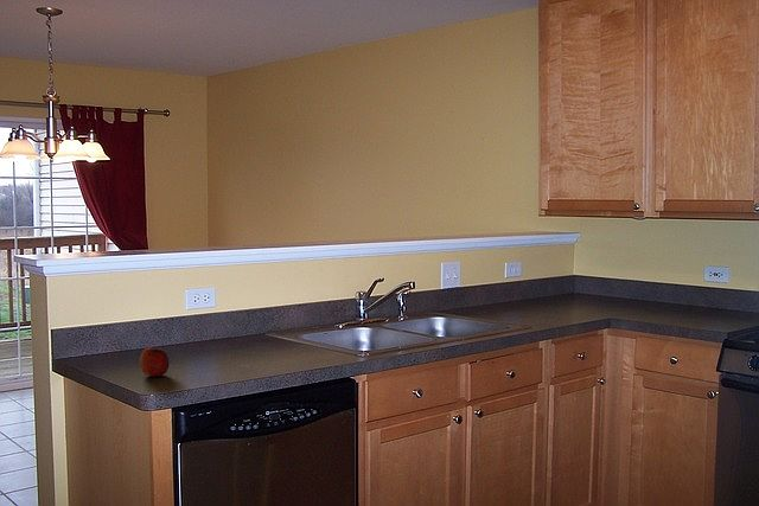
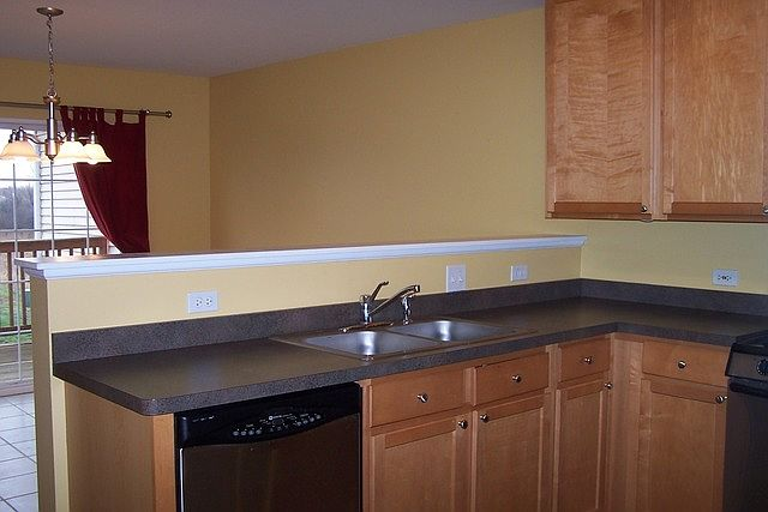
- fruit (154, 361)
